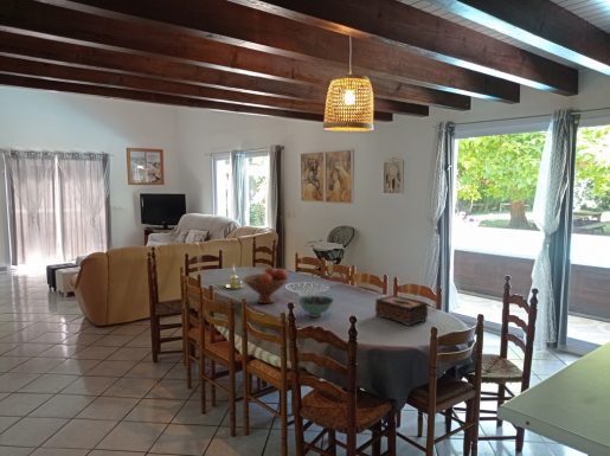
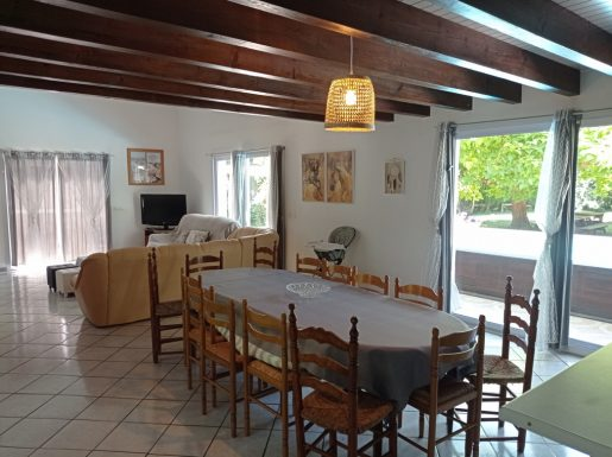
- fruit bowl (265, 284)
- candle holder (235, 275)
- bowl (315, 307)
- tissue box (400, 309)
